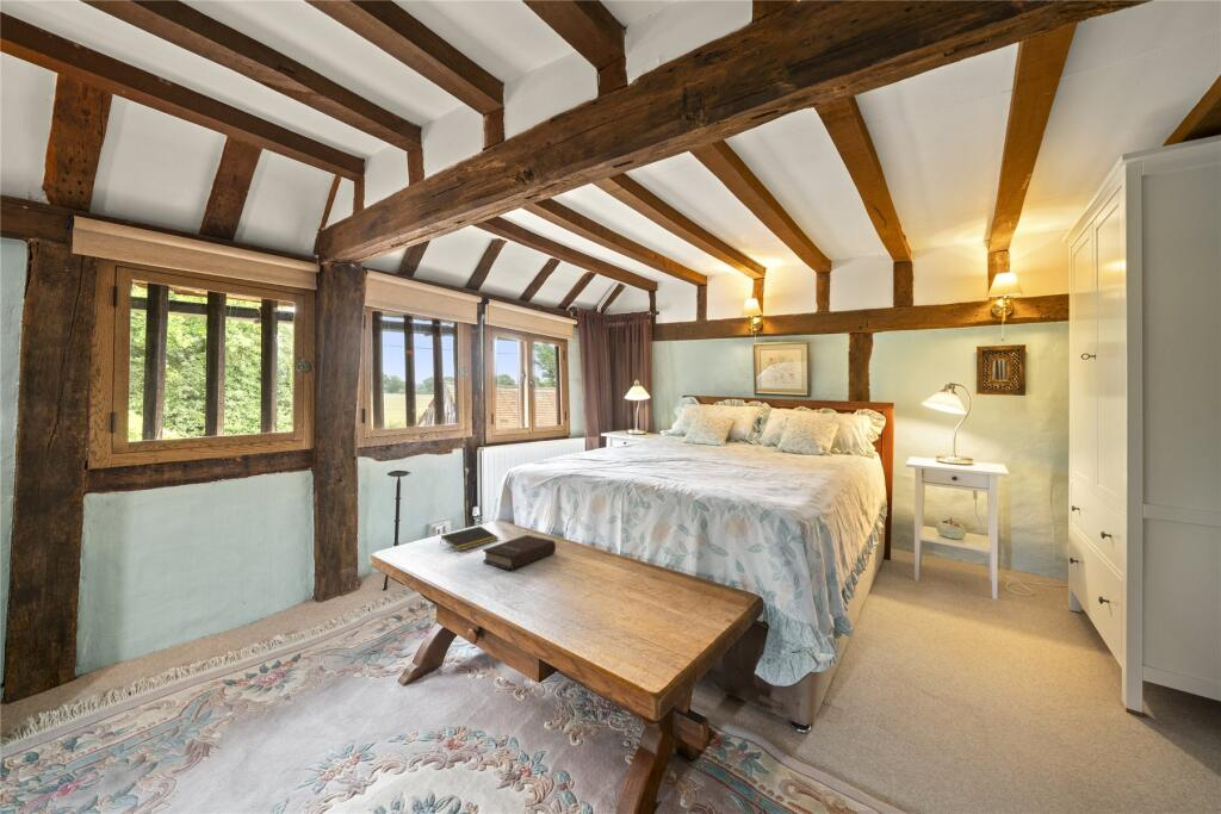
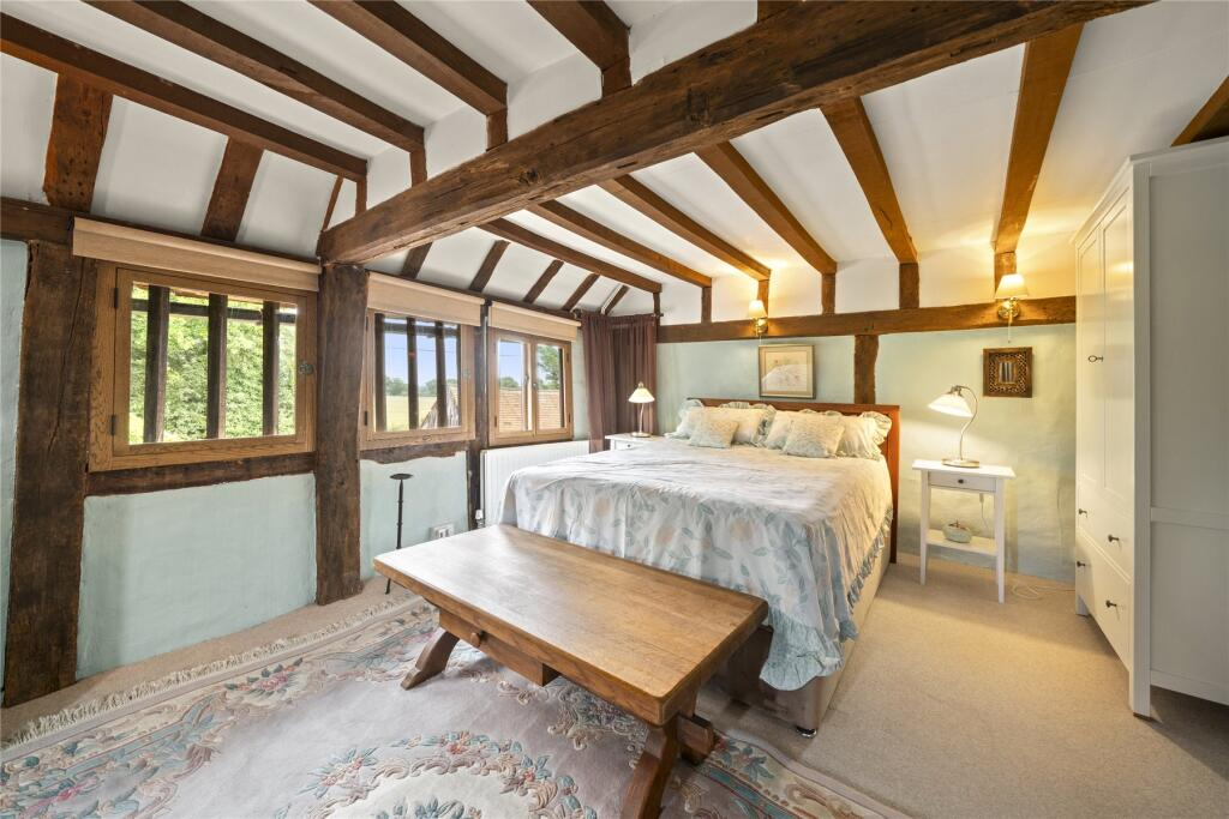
- notepad (470, 538)
- book (520, 551)
